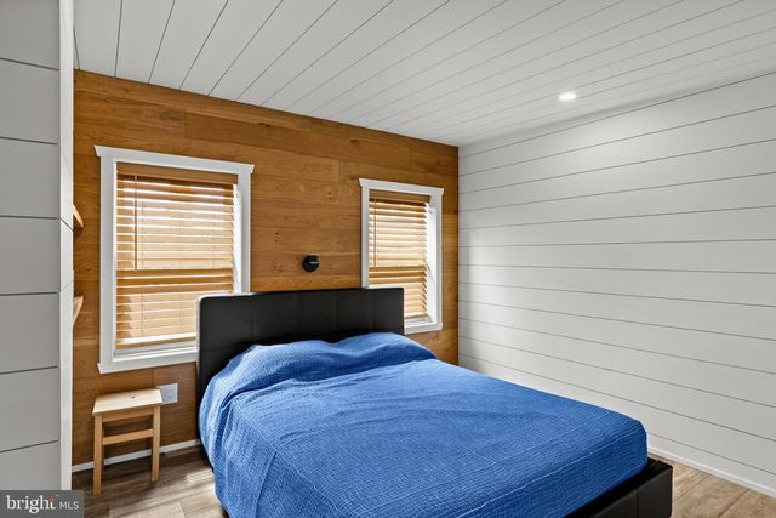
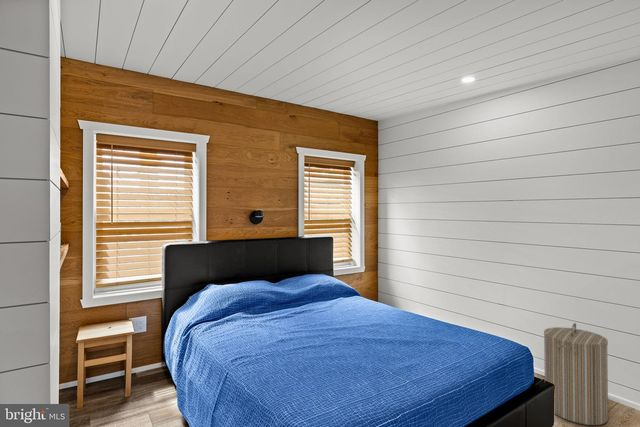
+ laundry hamper (574, 366)
